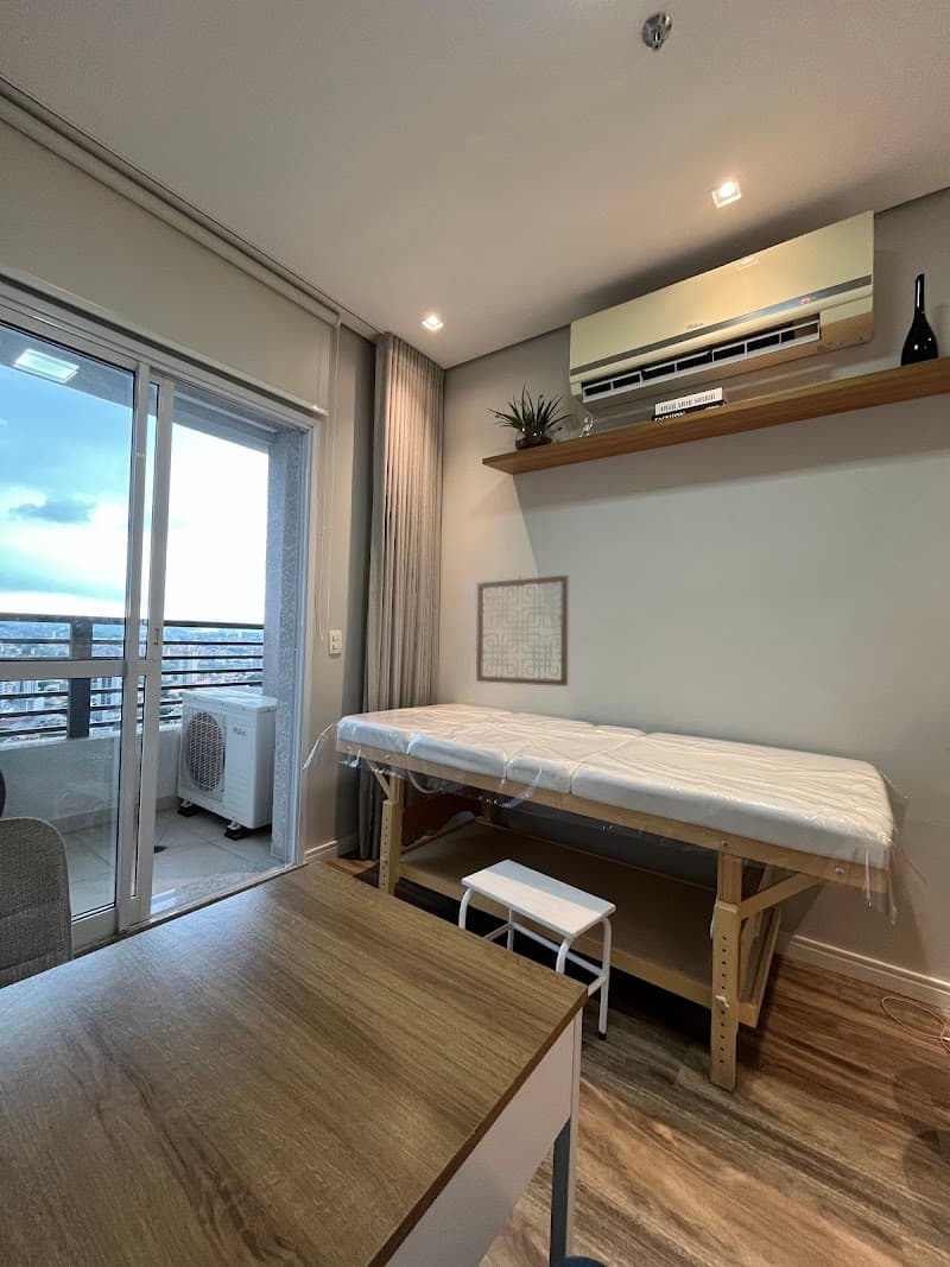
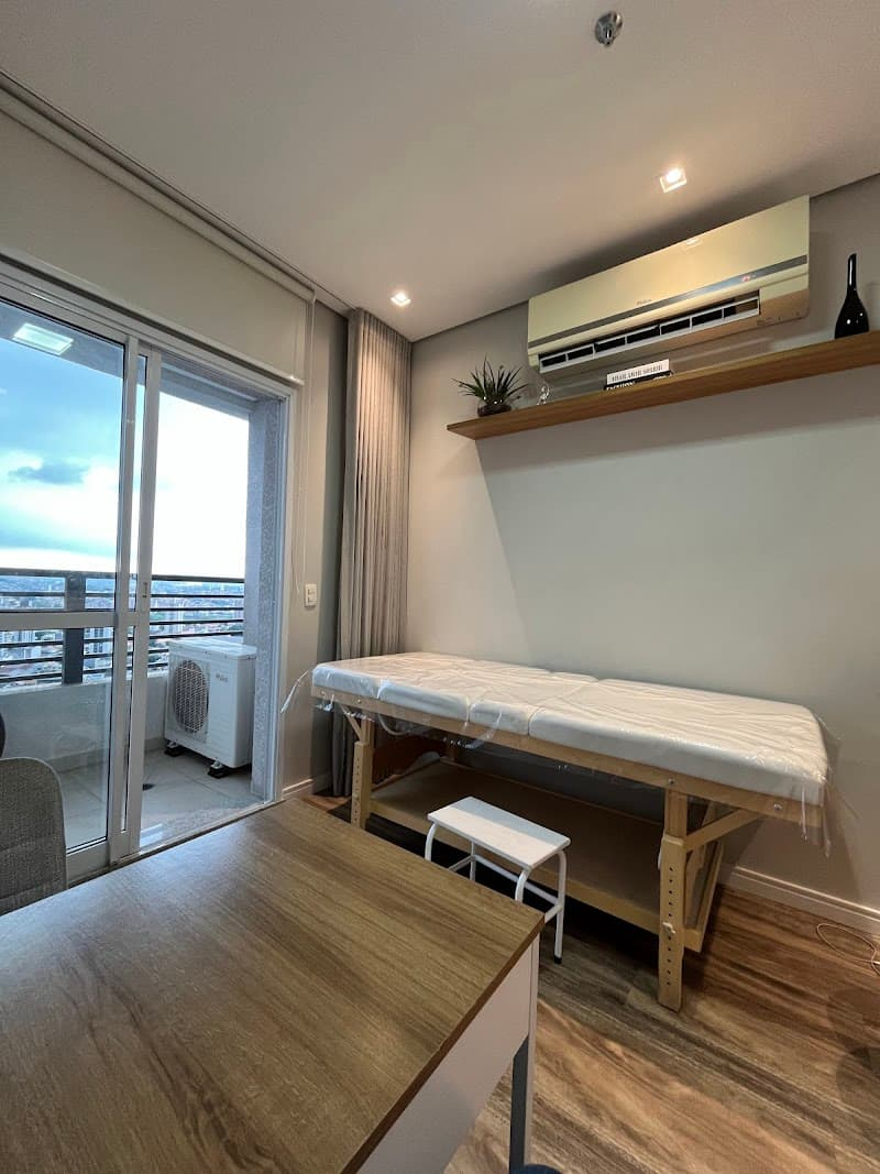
- wall art (519, 628)
